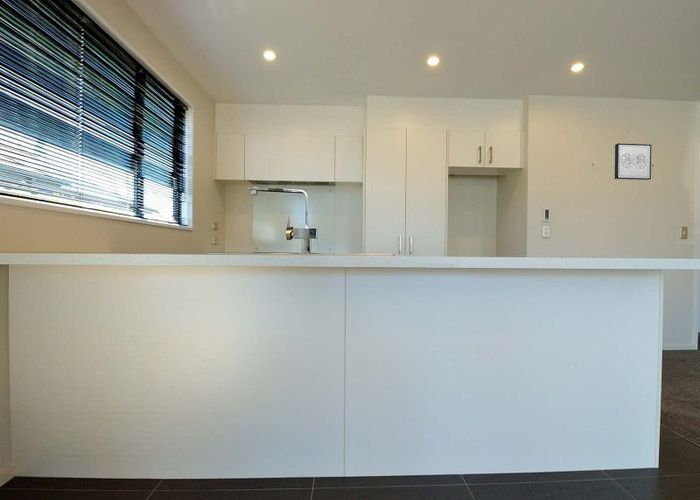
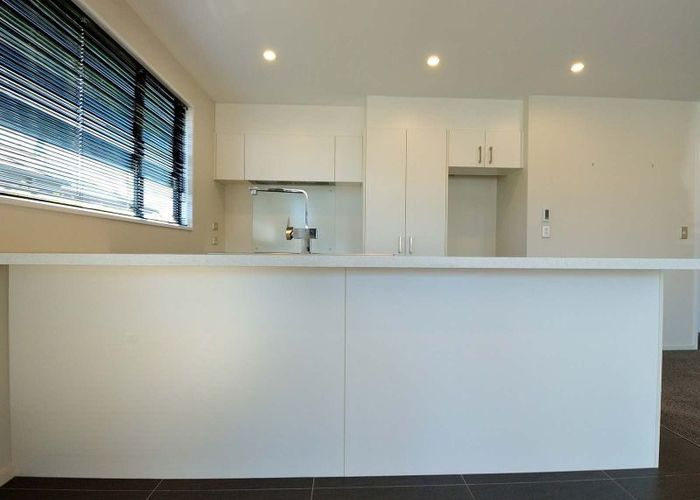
- wall art (632, 161)
